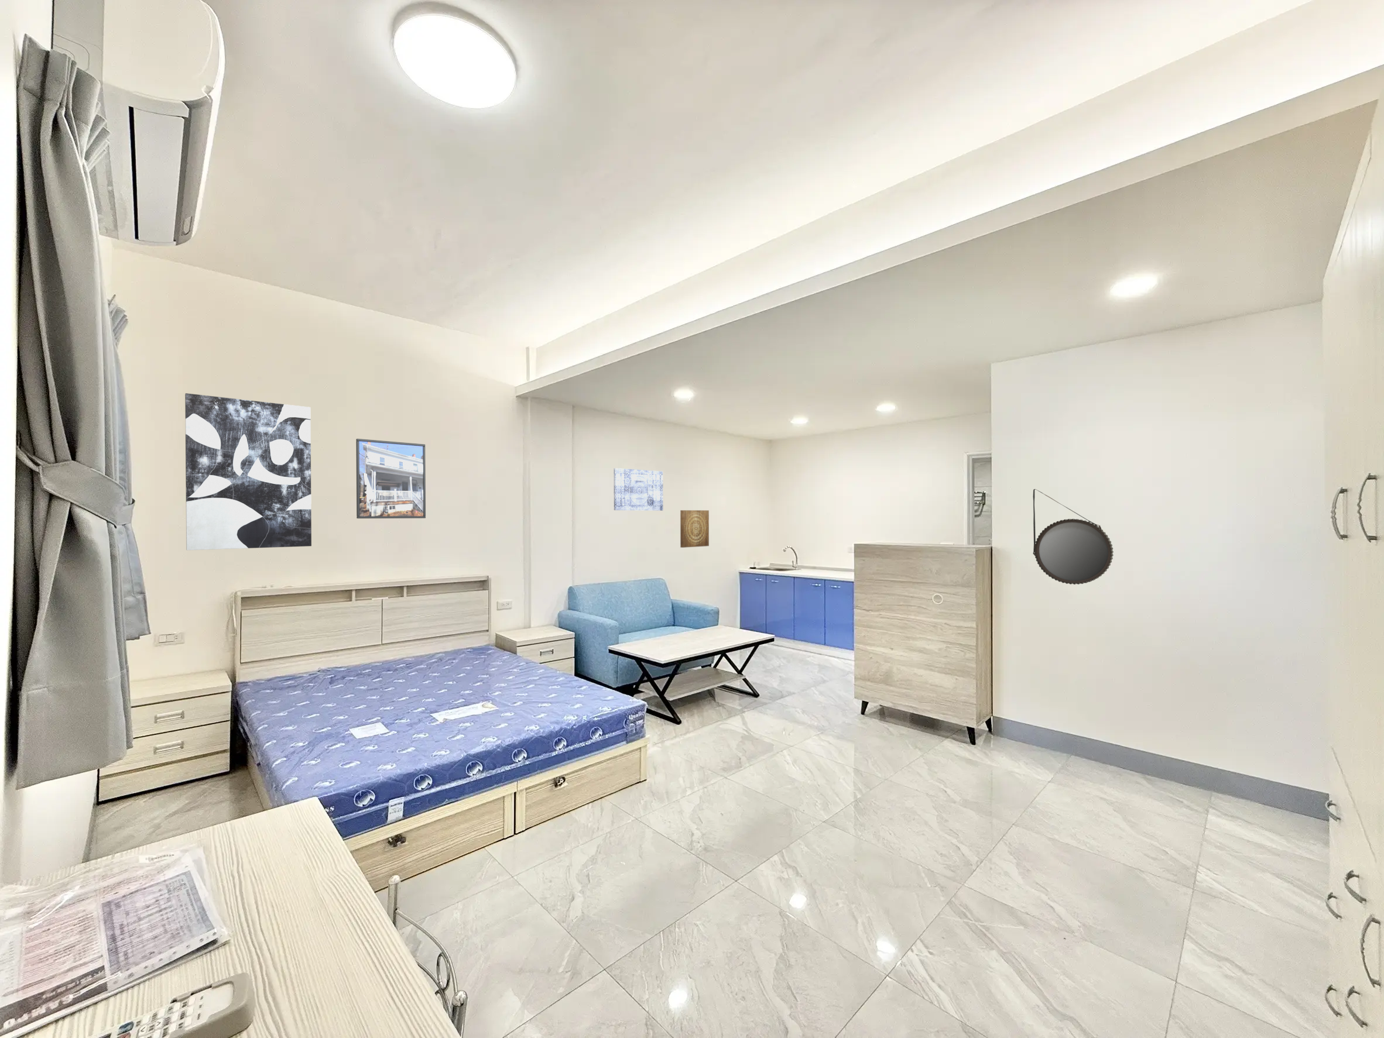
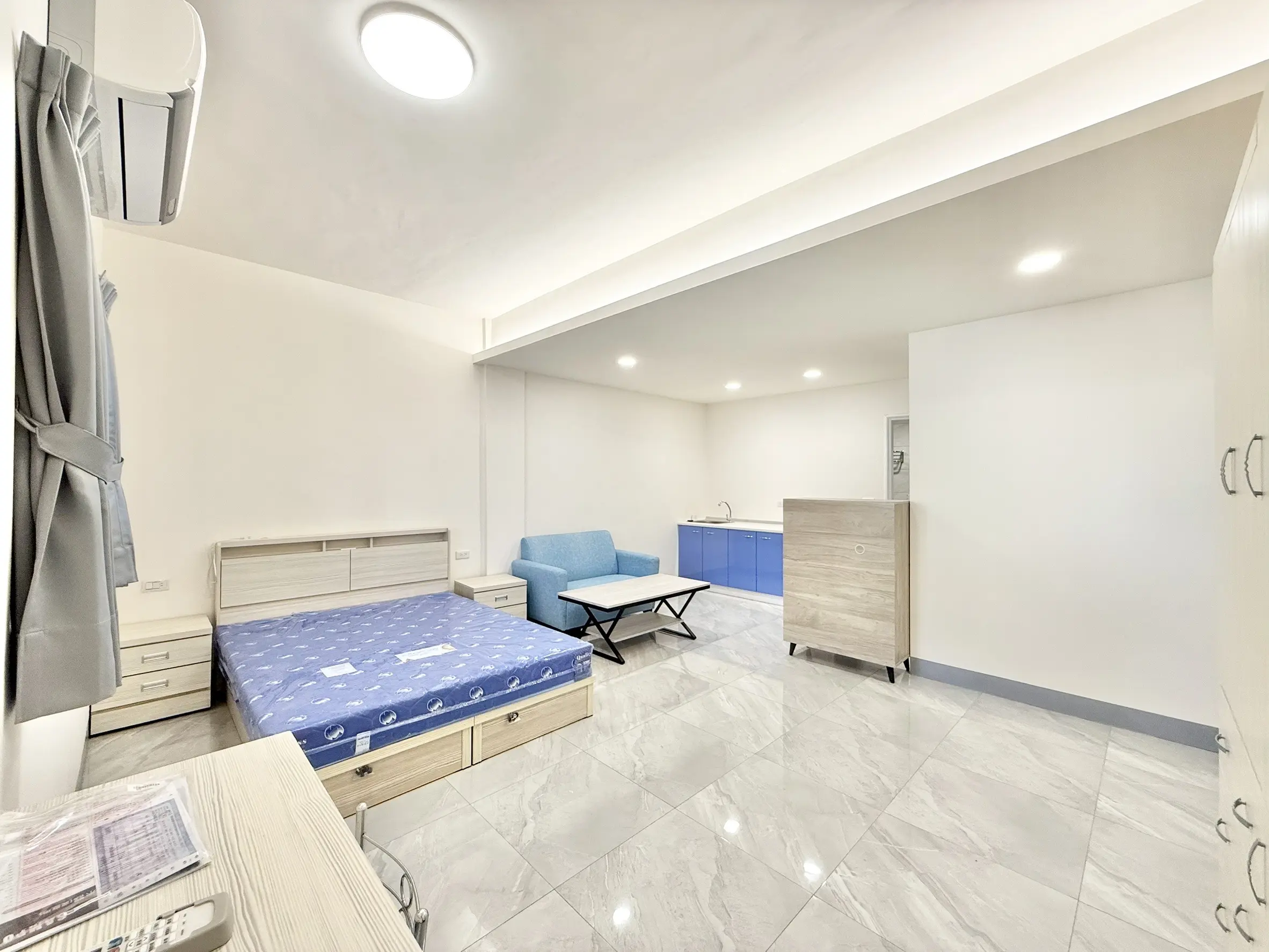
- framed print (392, 480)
- home mirror (1071, 535)
- wall art (695, 529)
- wall art (639, 490)
- wall art (252, 474)
